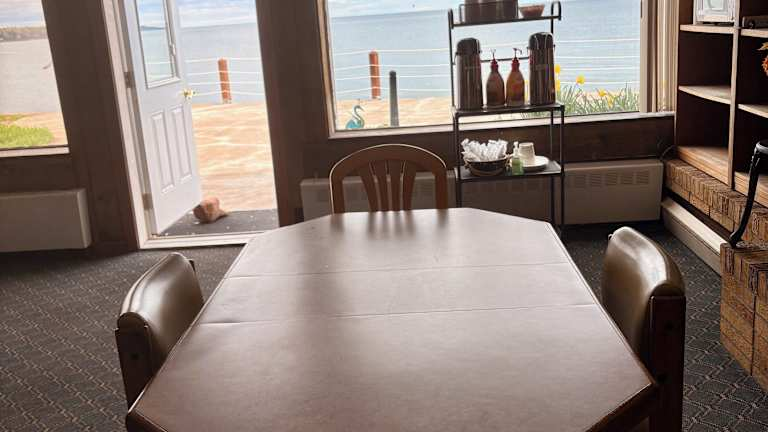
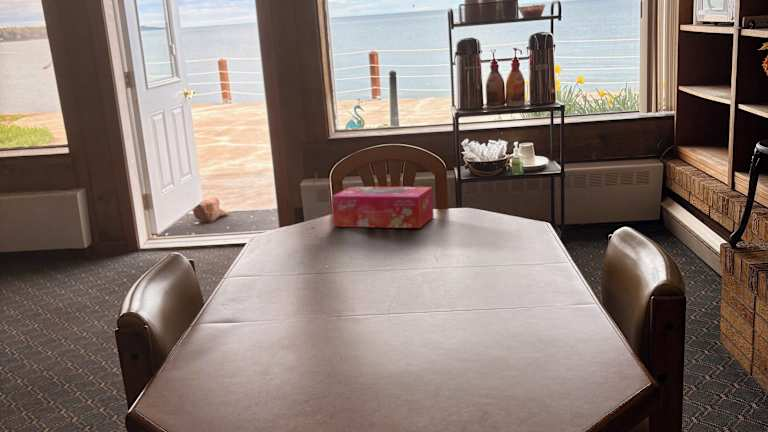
+ tissue box (383, 206)
